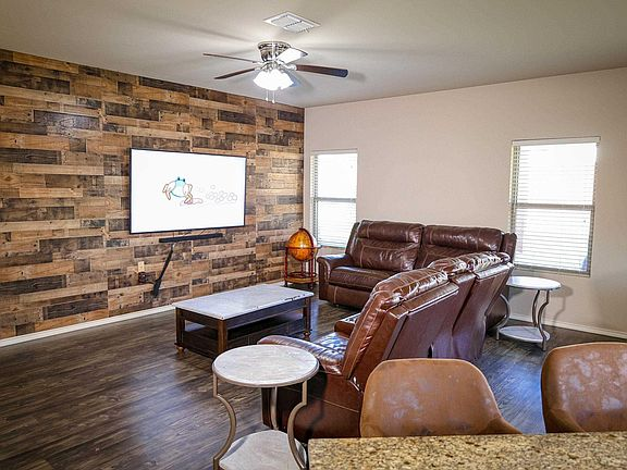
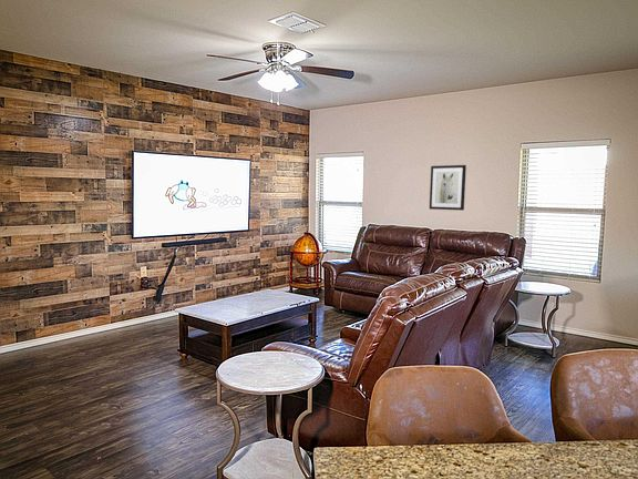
+ wall art (446, 187)
